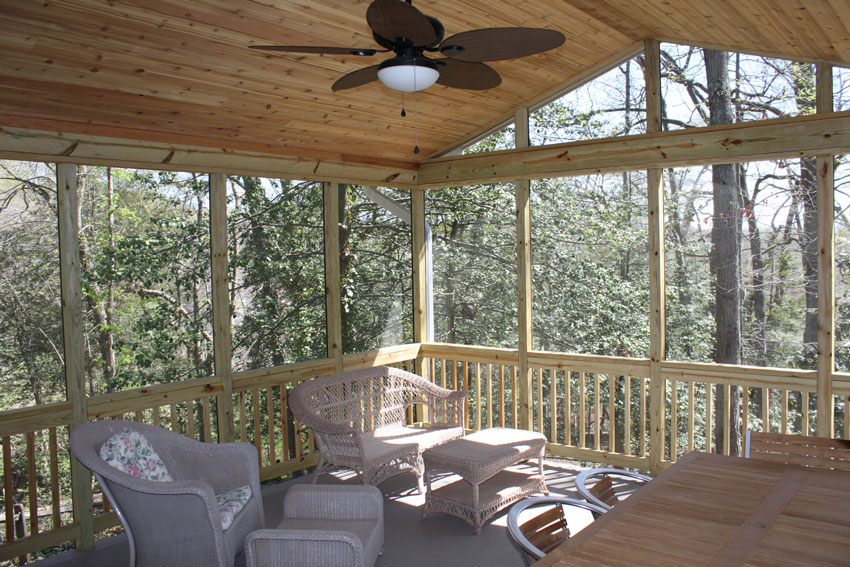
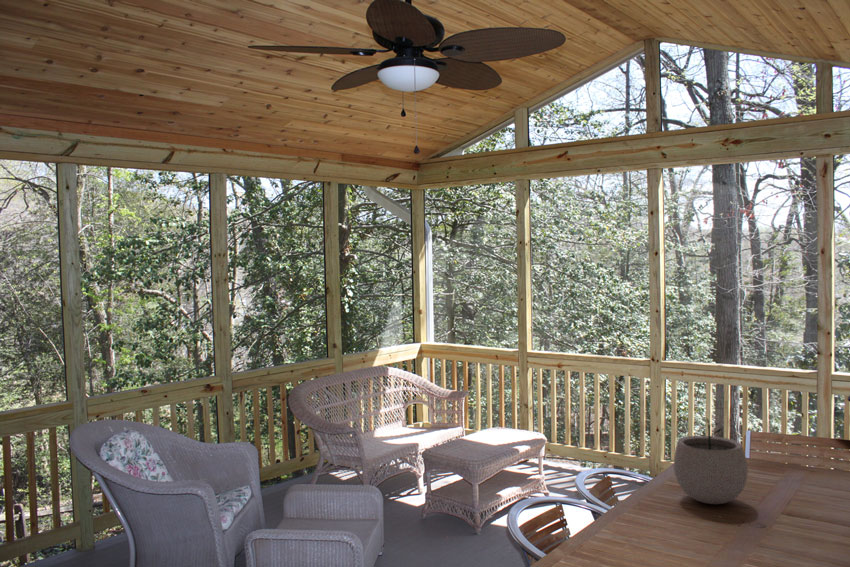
+ plant pot (709, 458)
